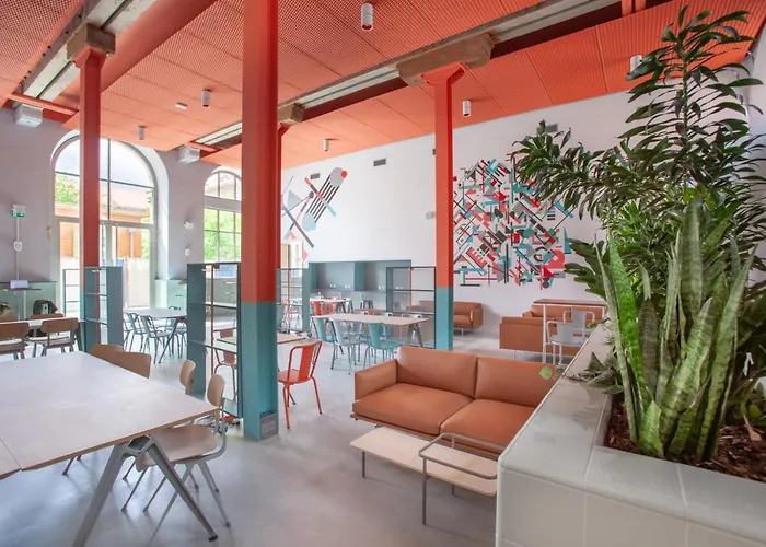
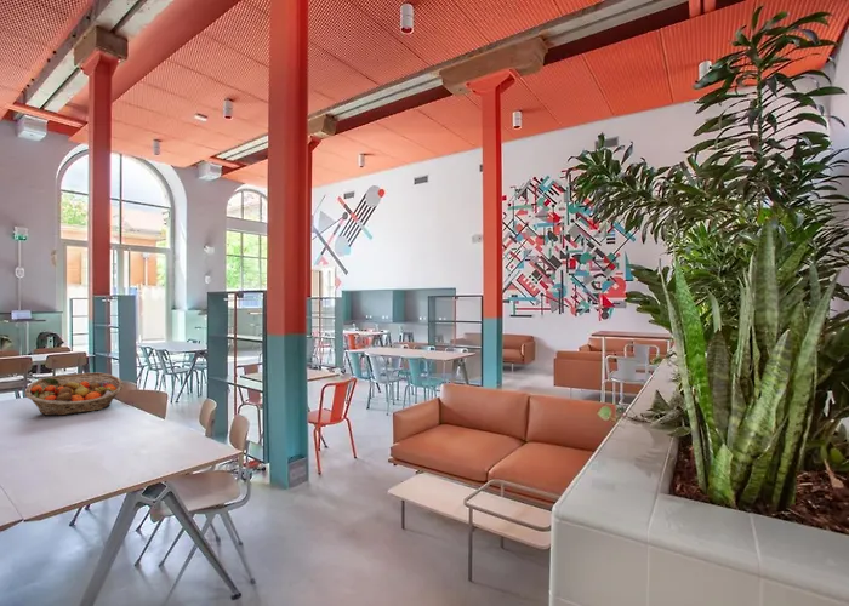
+ fruit basket (76, 393)
